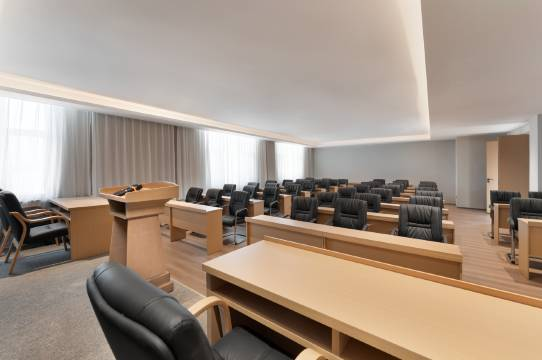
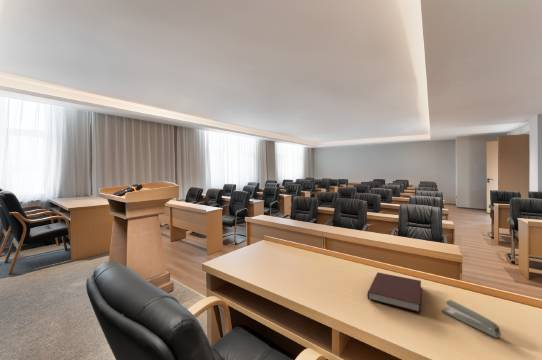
+ stapler (468, 315)
+ notebook (395, 289)
